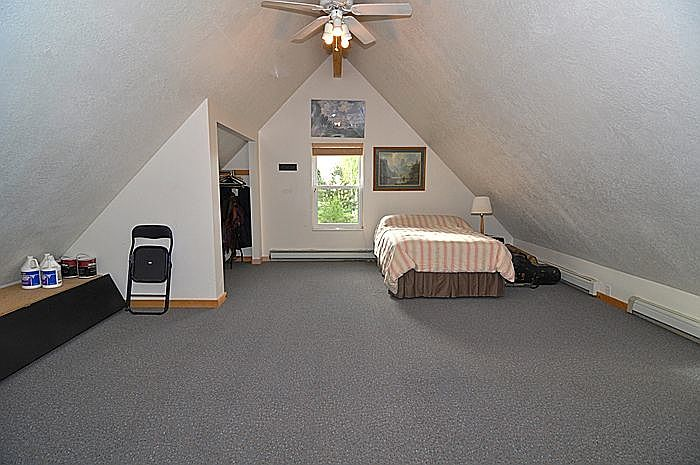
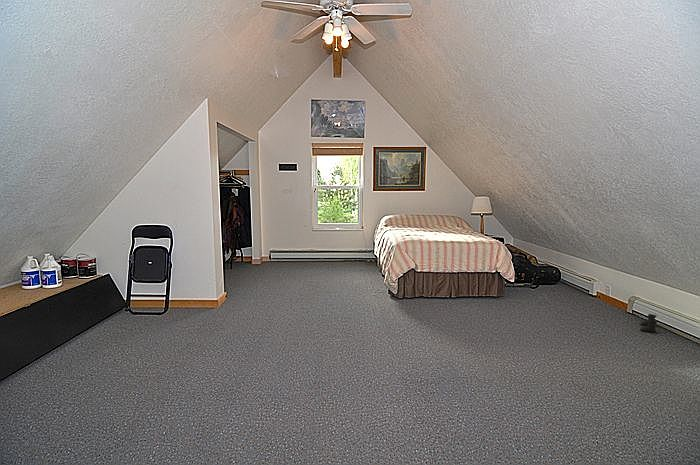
+ boots (648, 322)
